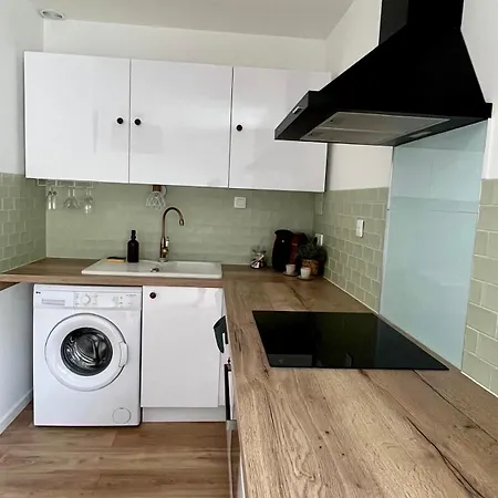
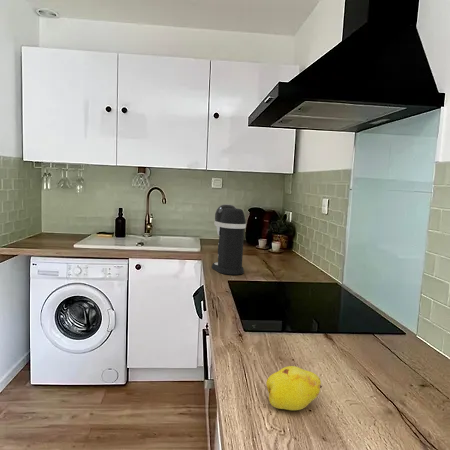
+ coffee maker (229, 237)
+ fruit (294, 387)
